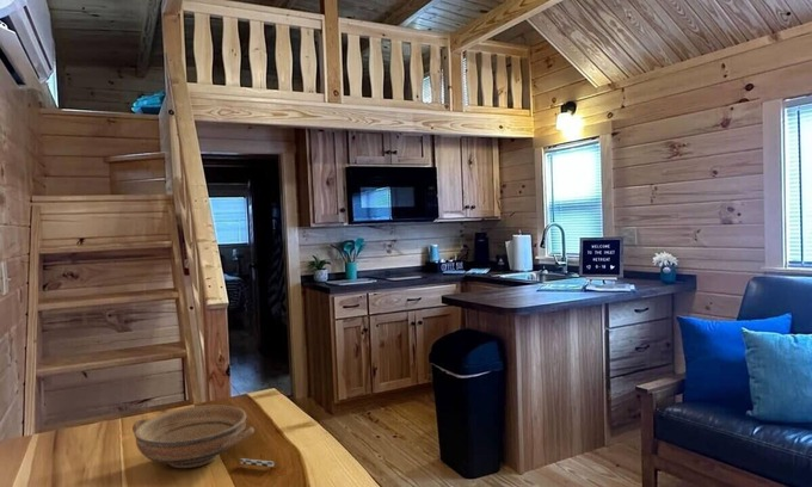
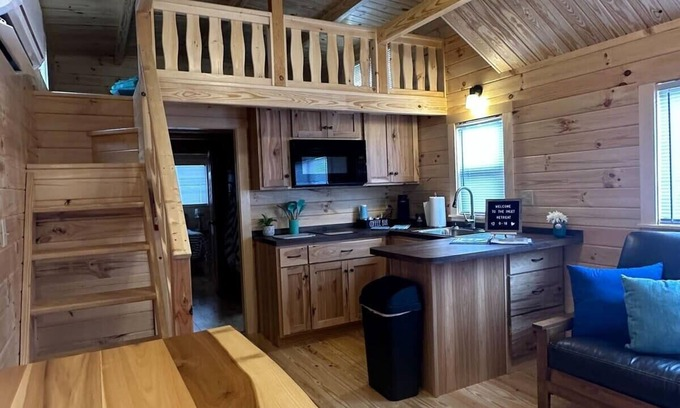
- bowl (202, 440)
